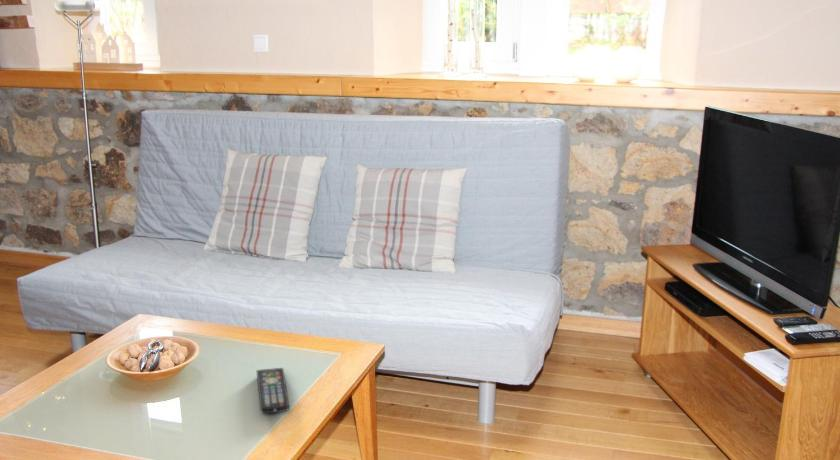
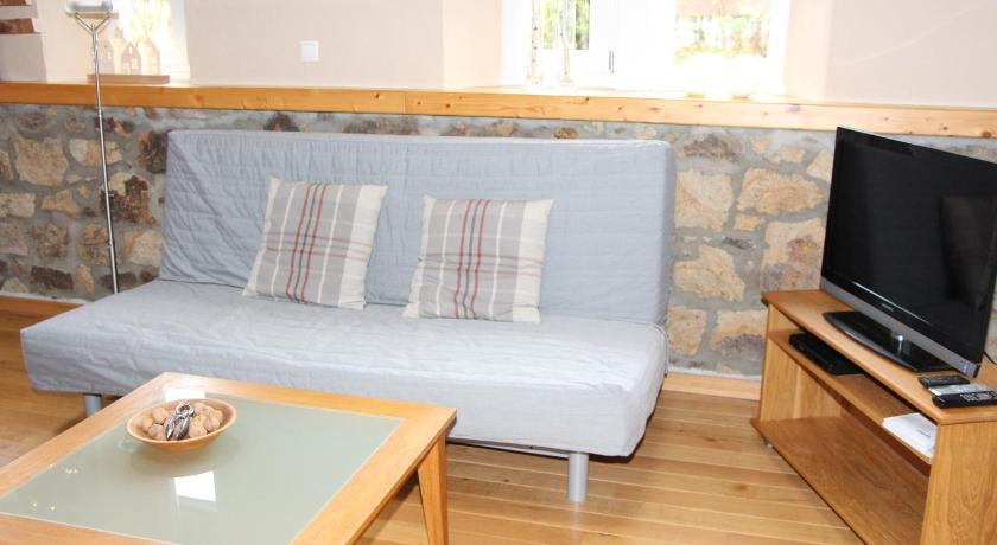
- remote control (272, 388)
